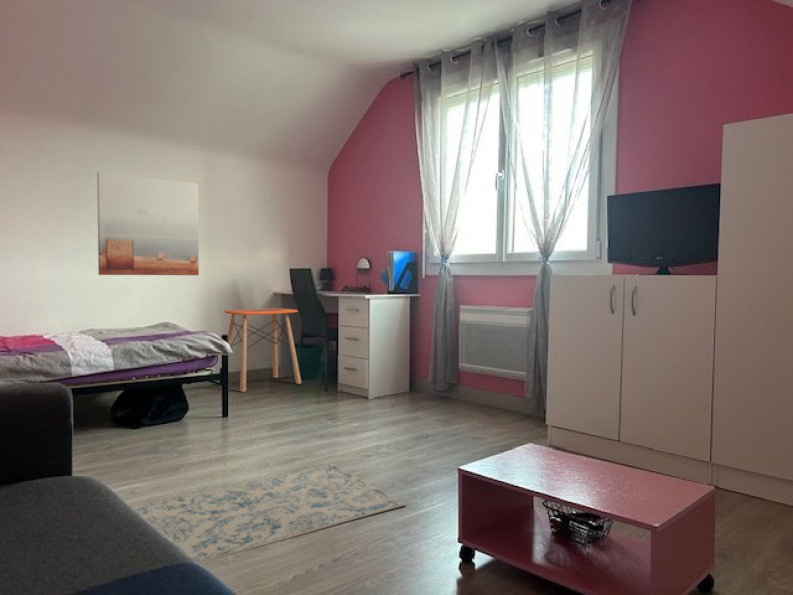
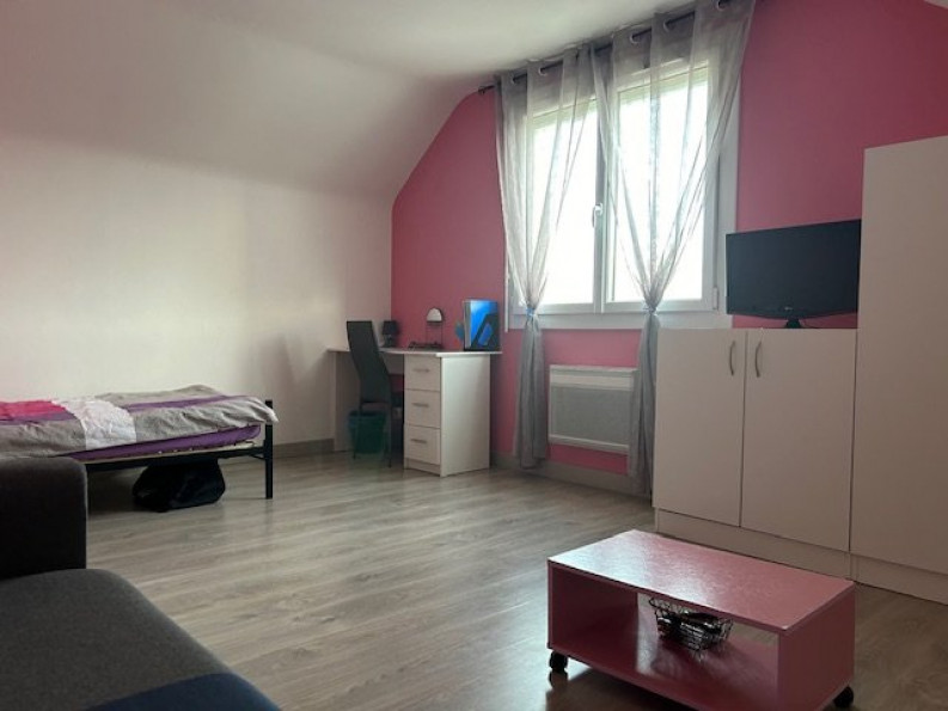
- wall art (150, 226)
- rug (234, 514)
- side table (256, 342)
